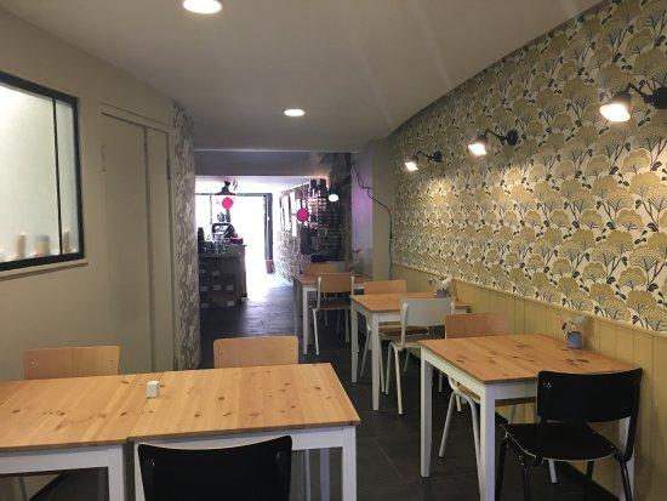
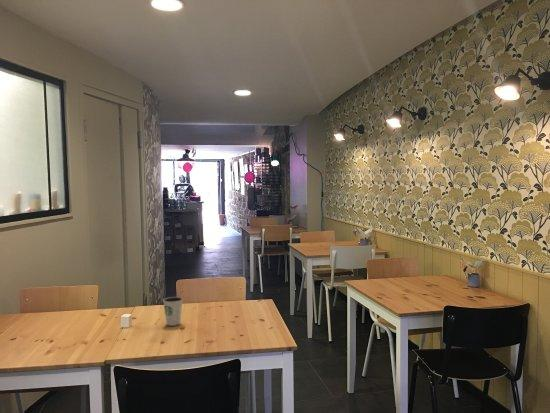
+ dixie cup (173, 311)
